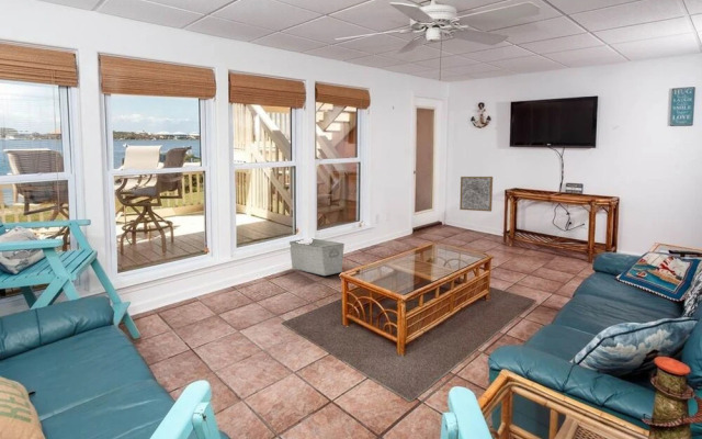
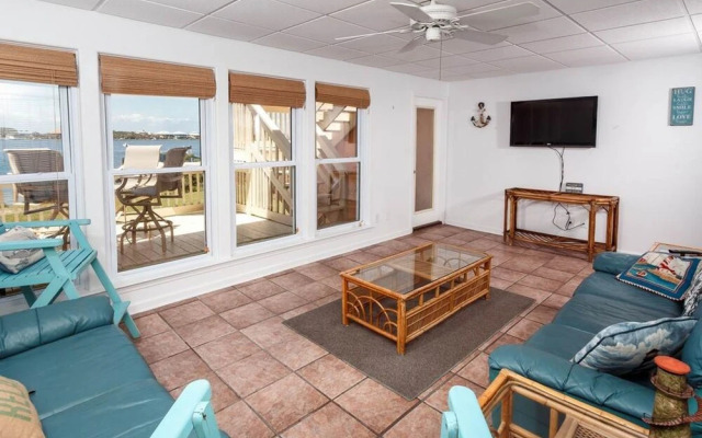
- wall art (475, 193)
- storage bin (316, 256)
